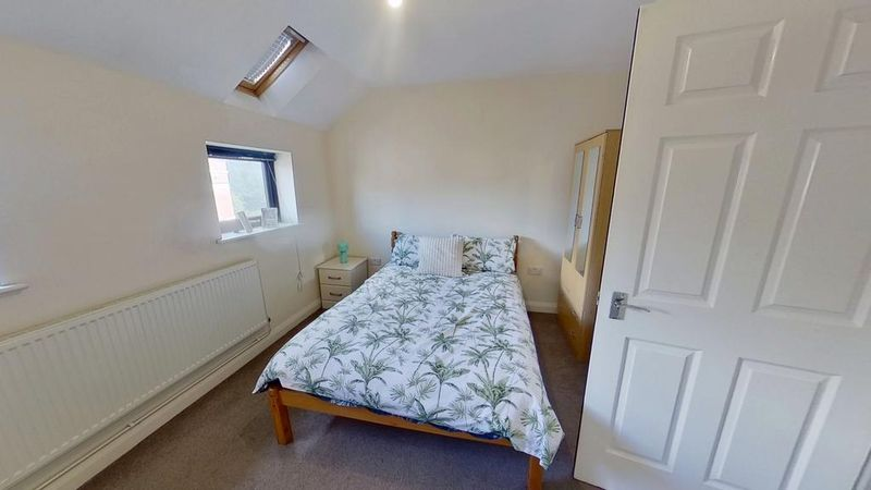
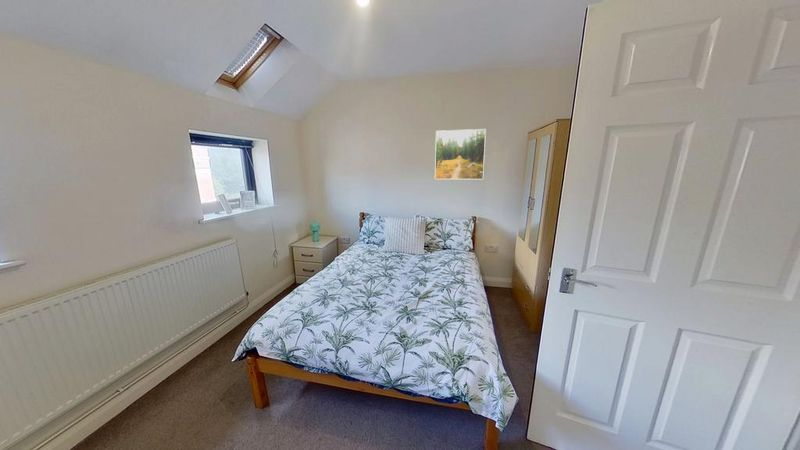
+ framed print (459, 155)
